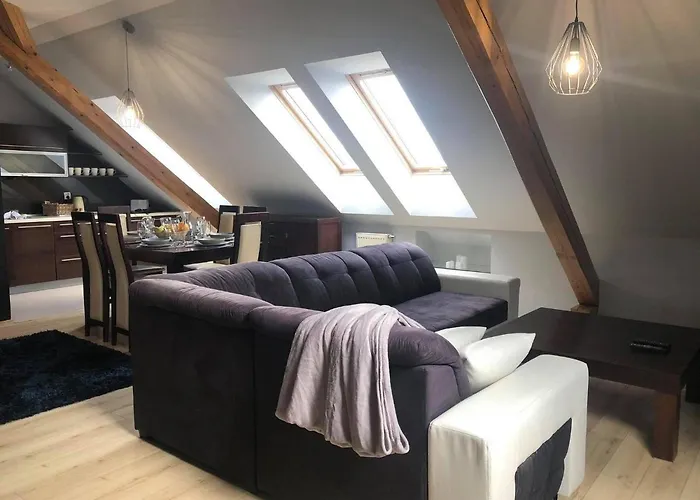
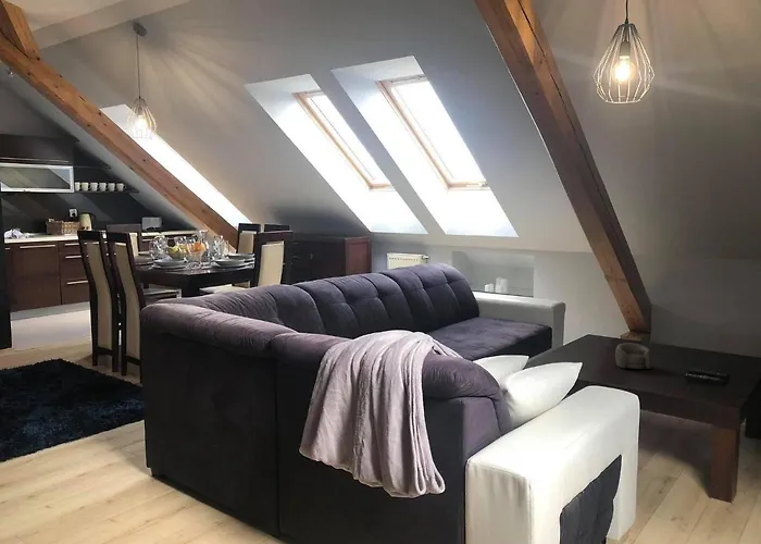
+ decorative bowl (633, 355)
